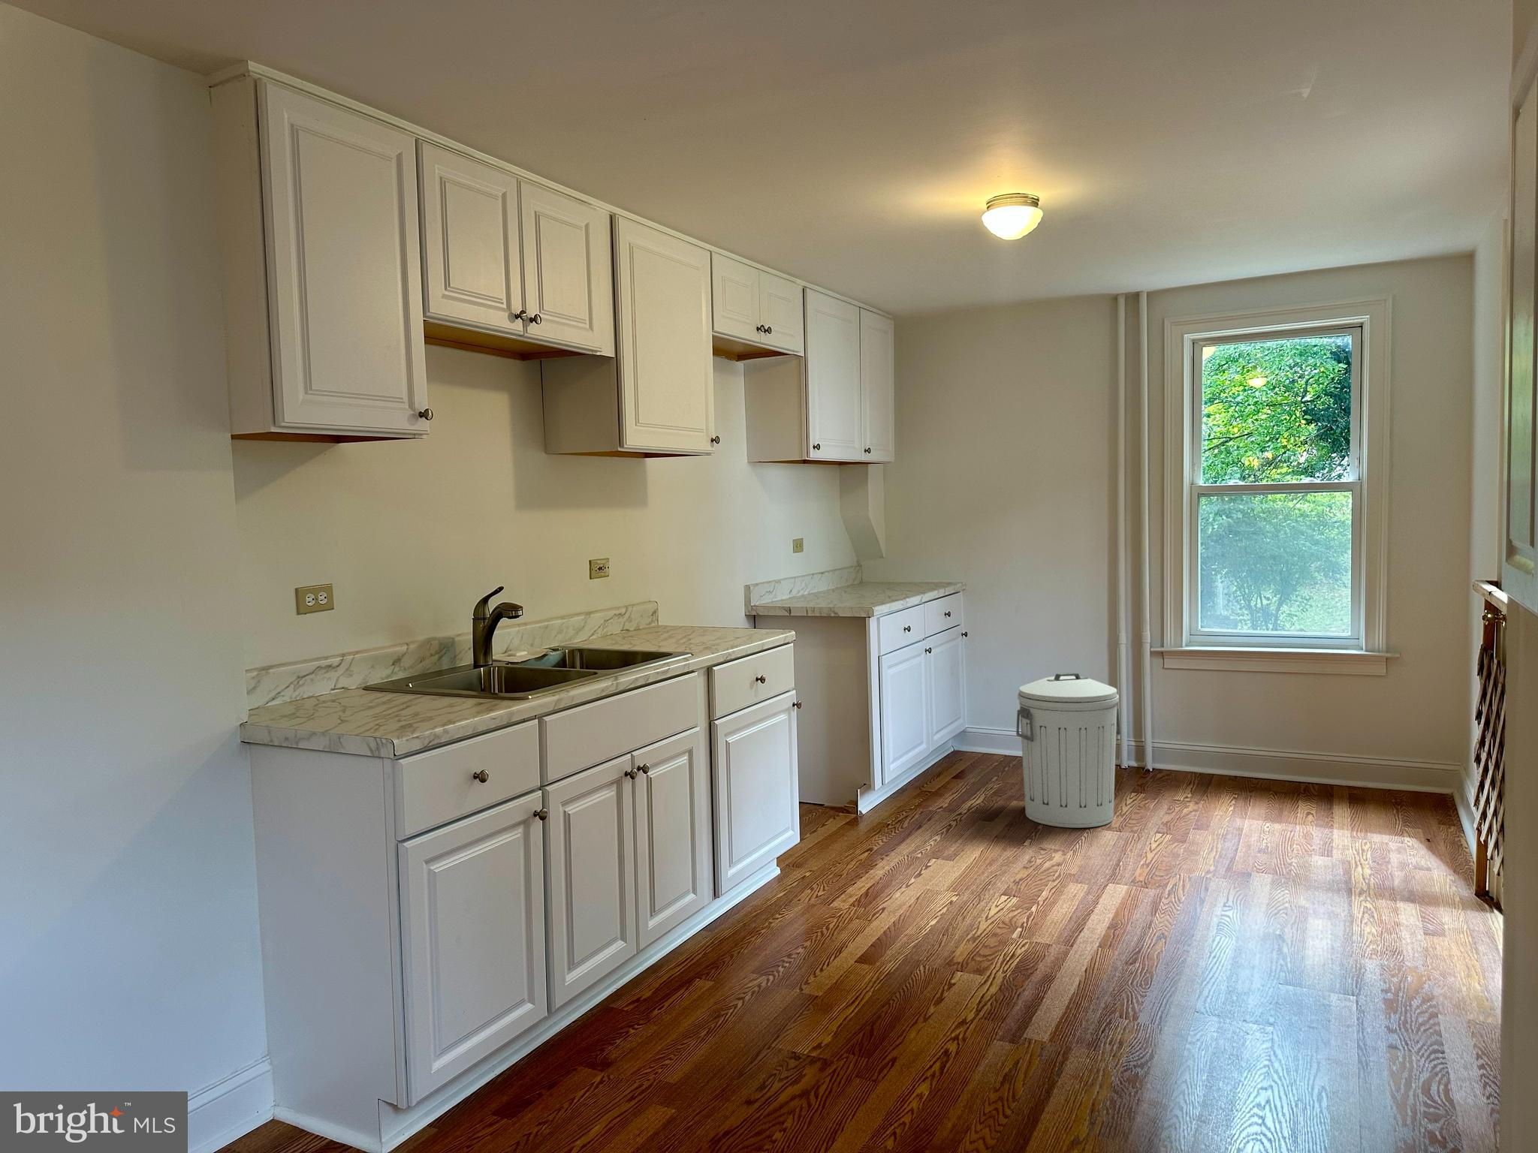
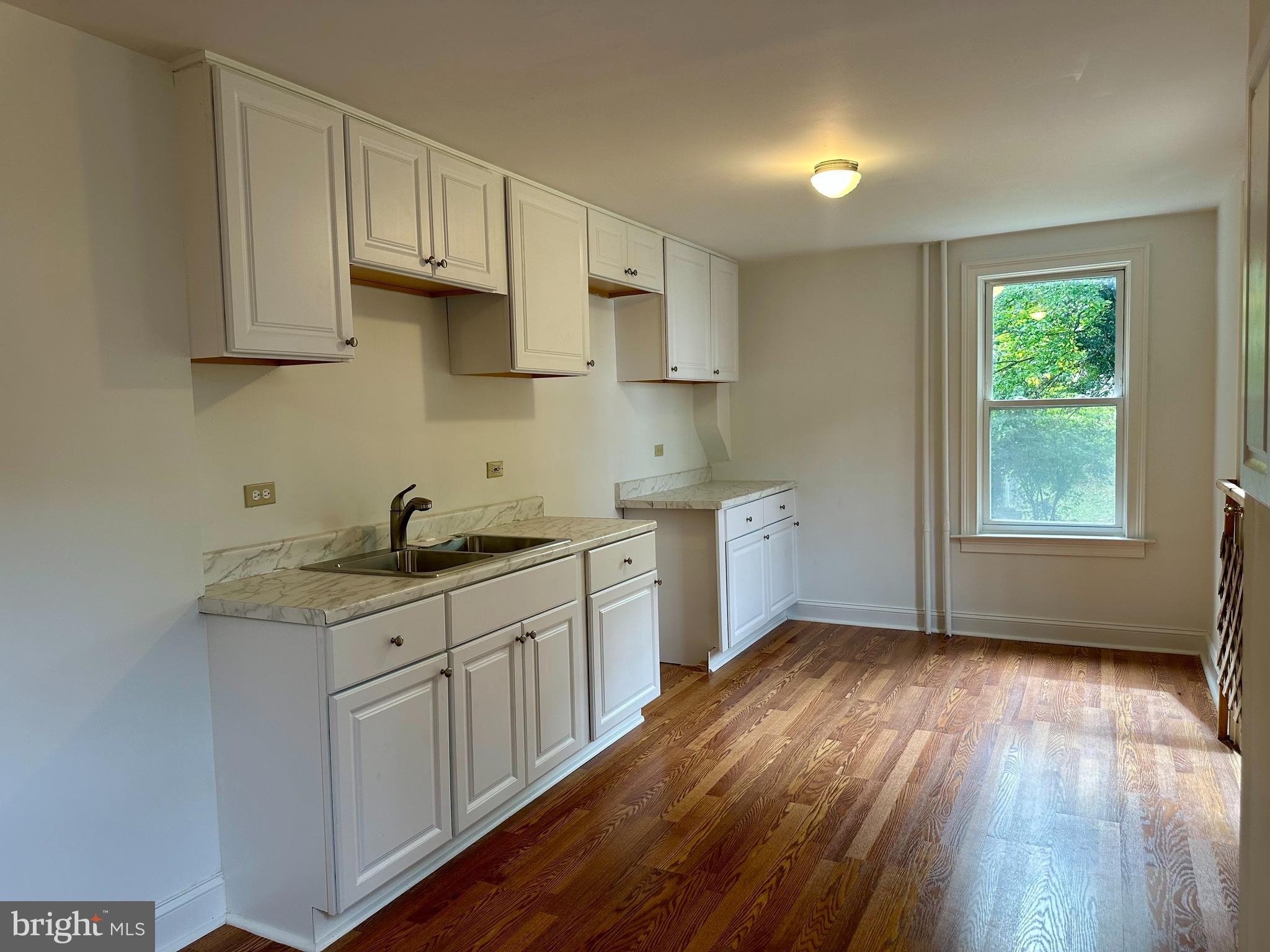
- trash can (1068, 745)
